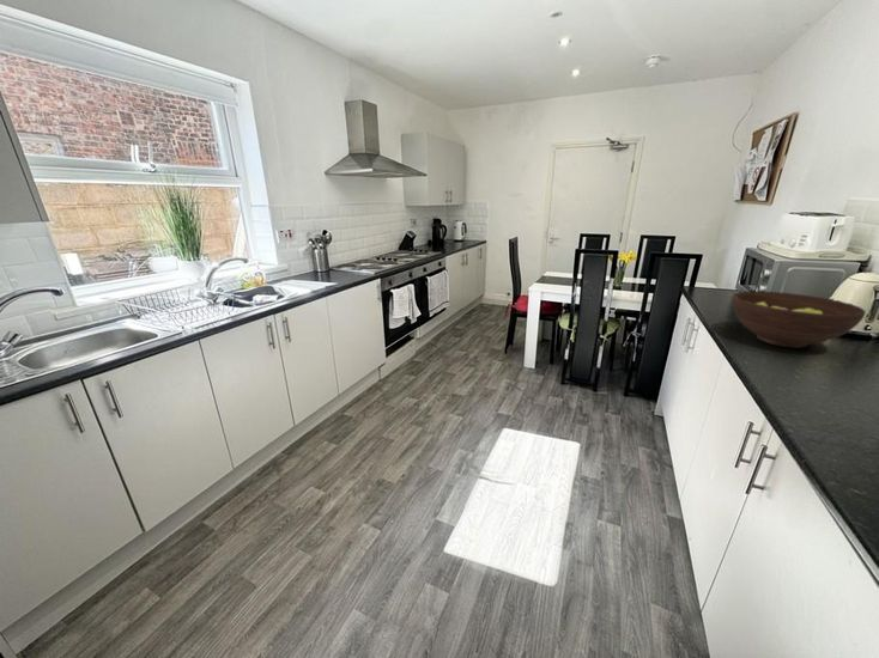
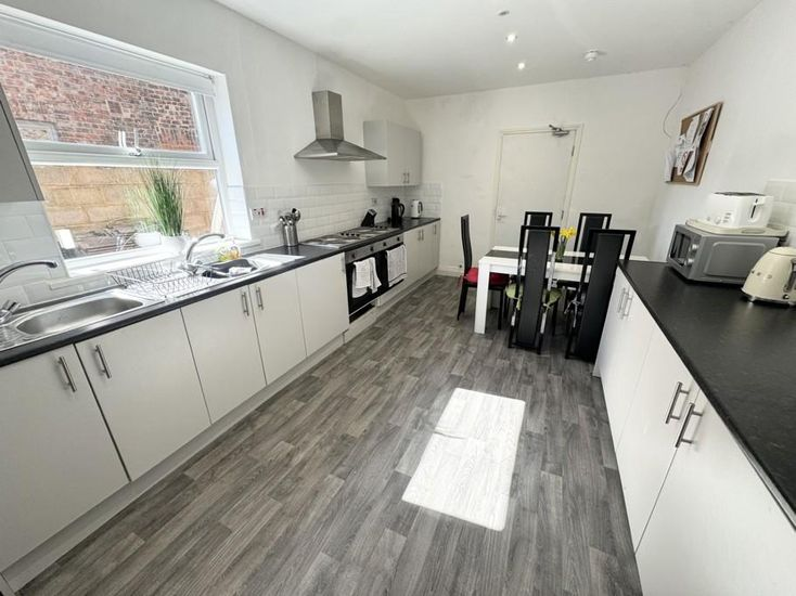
- fruit bowl (787, 322)
